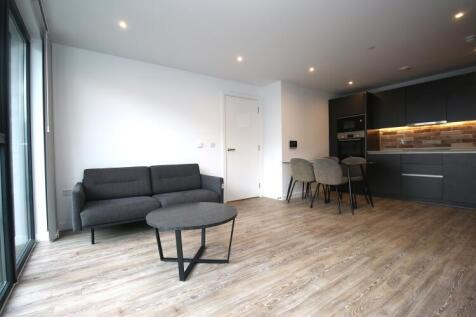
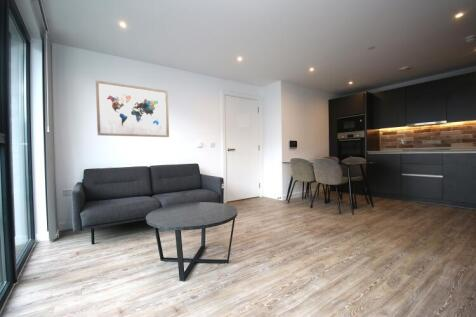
+ wall art (135, 111)
